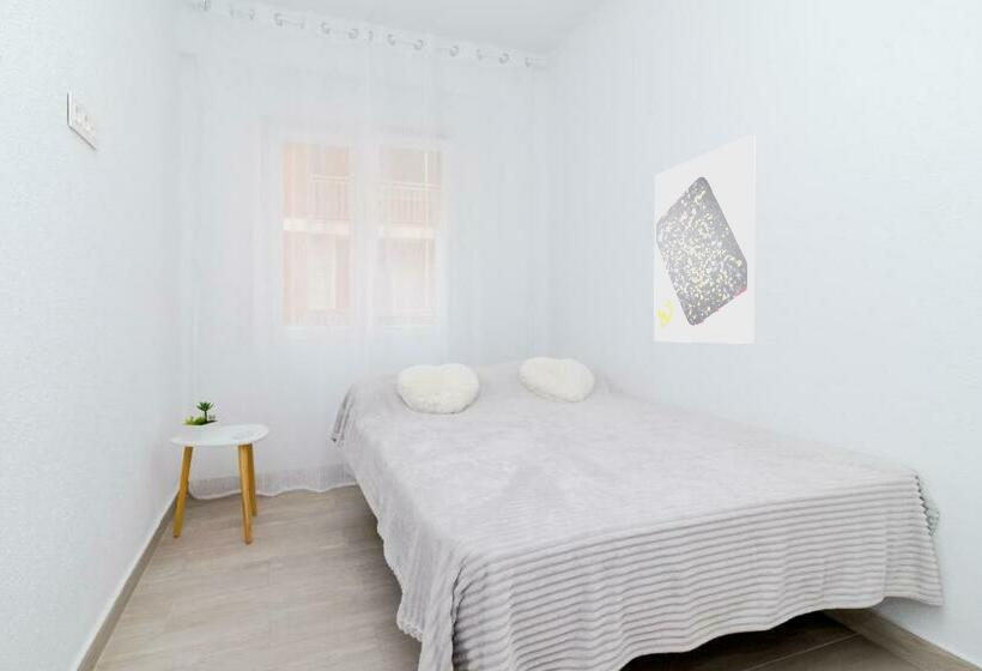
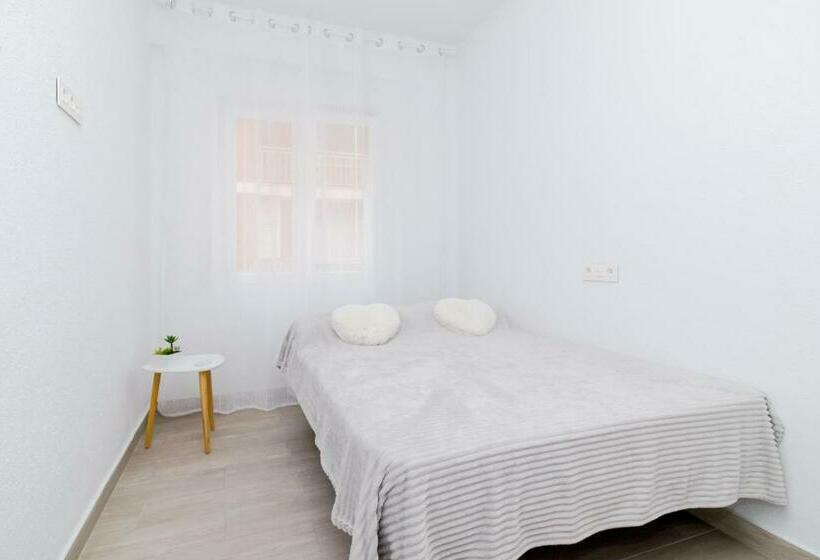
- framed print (698, 249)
